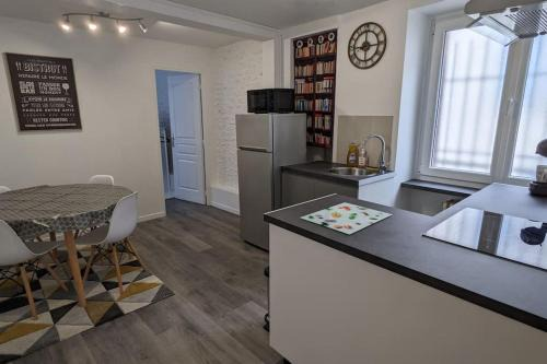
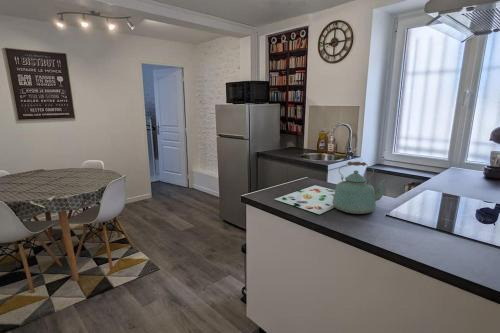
+ kettle (359, 185)
